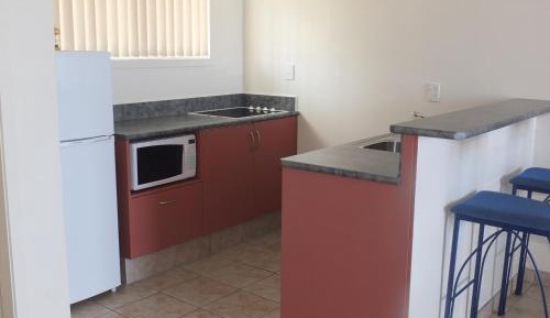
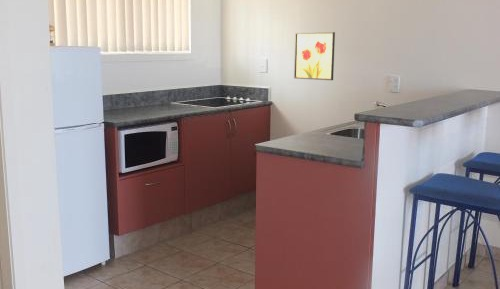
+ wall art (314, 56)
